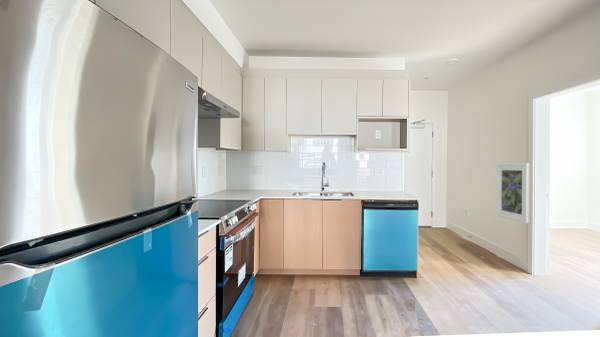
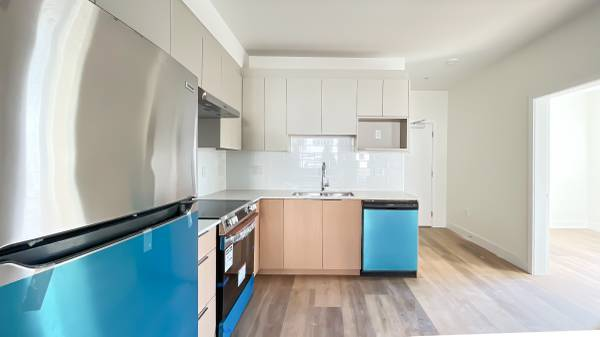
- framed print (511, 191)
